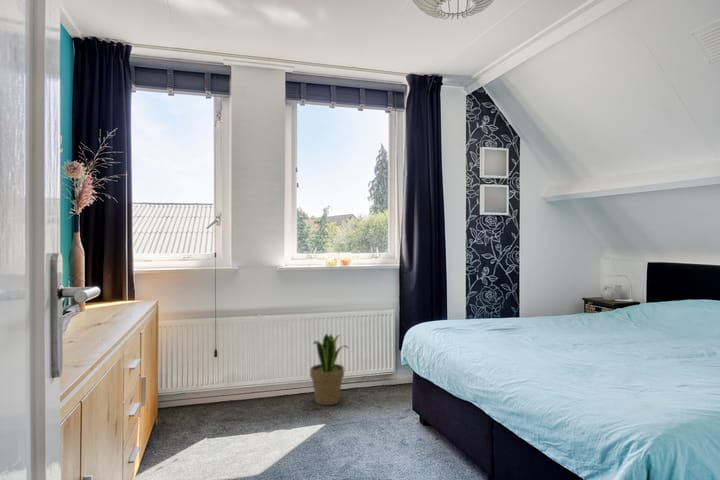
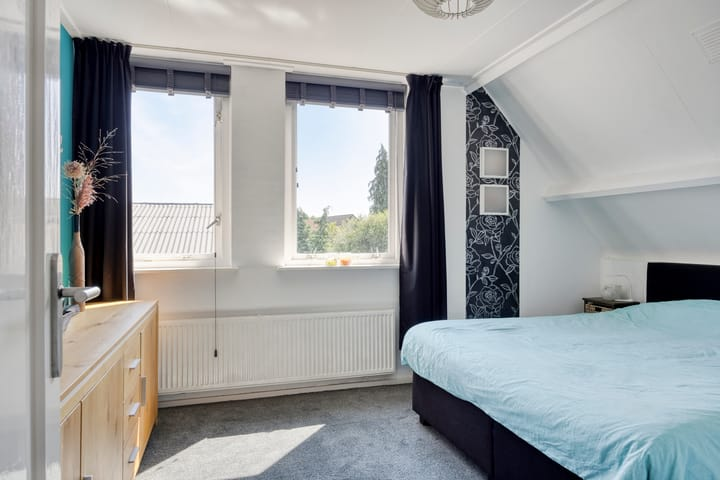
- potted plant (329, 367)
